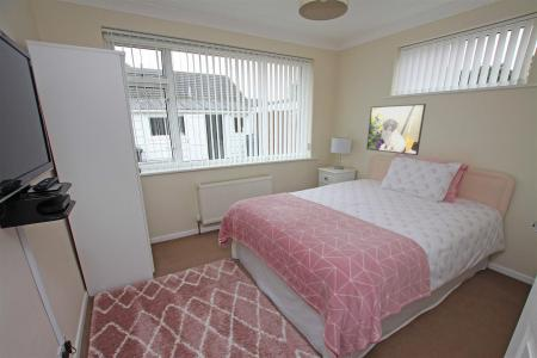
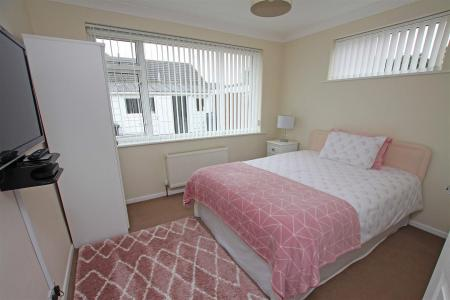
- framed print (393, 129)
